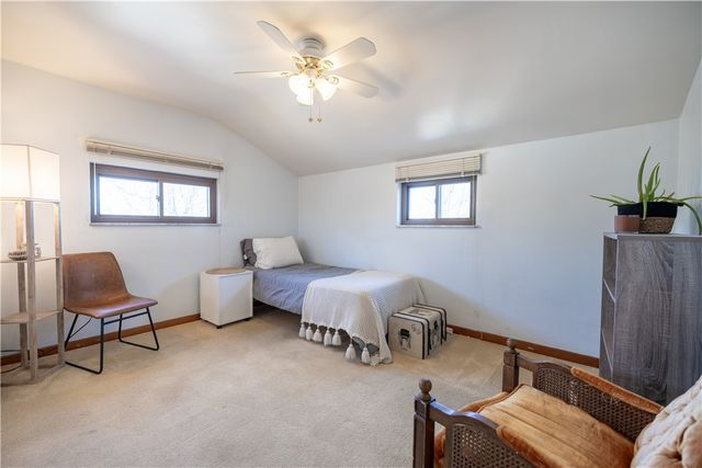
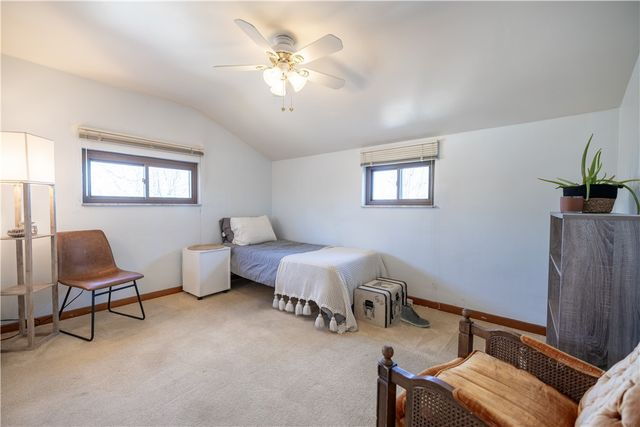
+ sneaker (414, 315)
